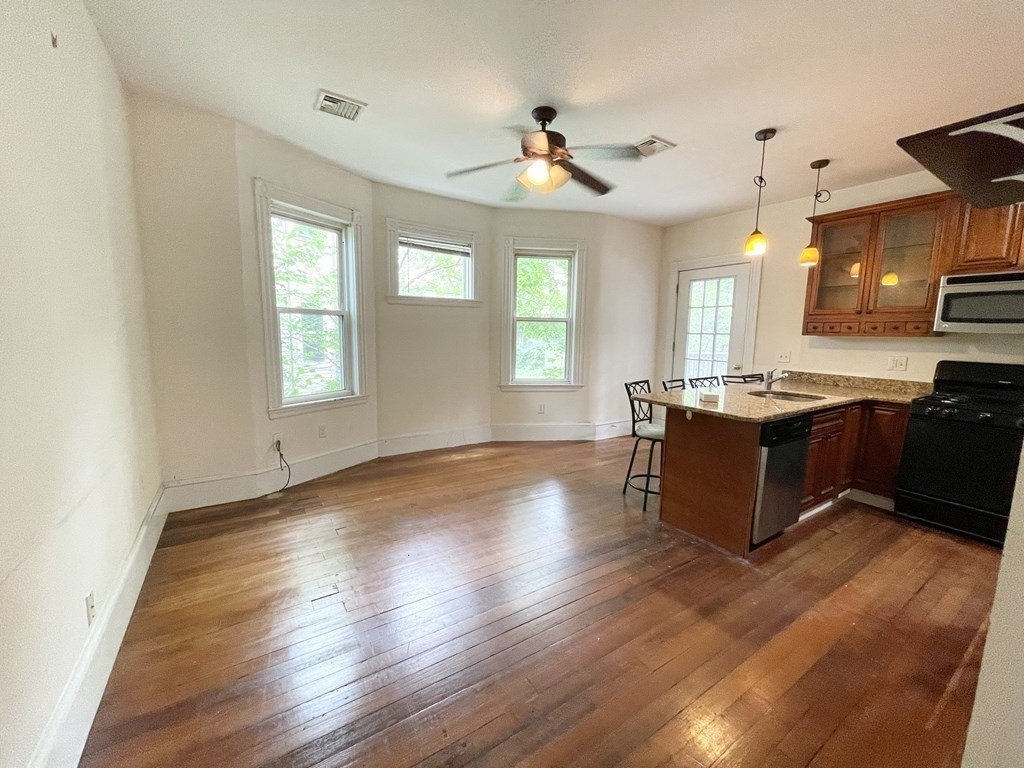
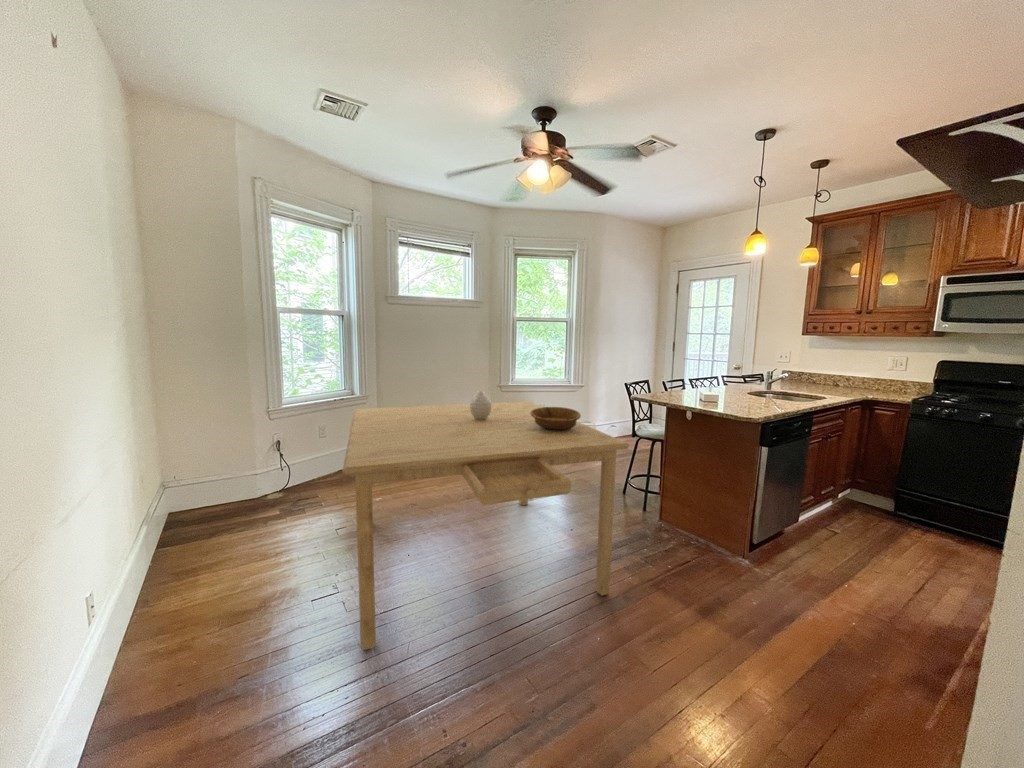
+ decorative bowl (555, 419)
+ vase (480, 405)
+ dining table (478, 499)
